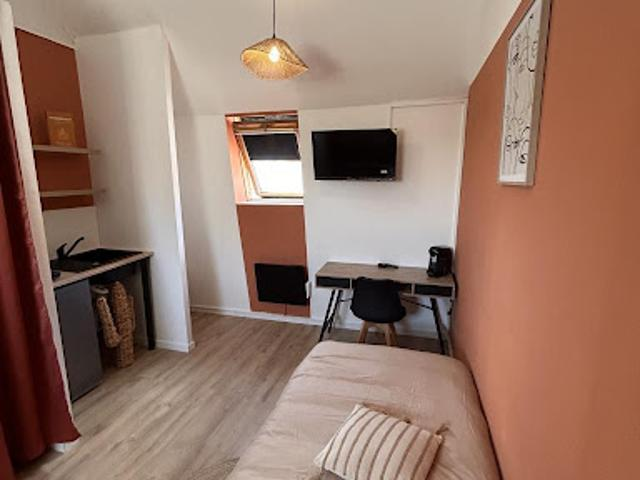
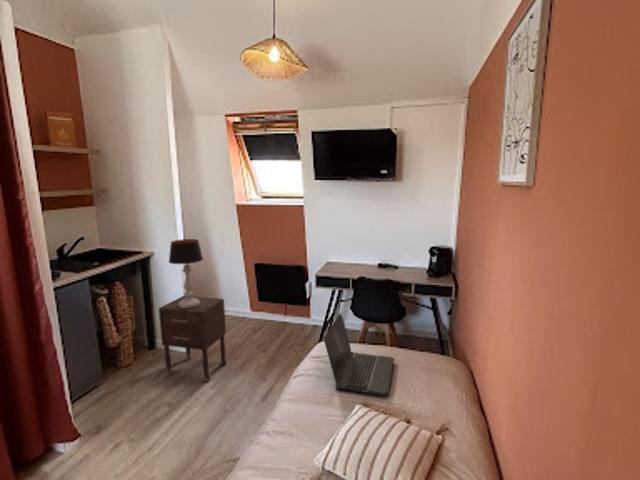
+ laptop computer (360, 353)
+ nightstand (194, 337)
+ table lamp (187, 273)
